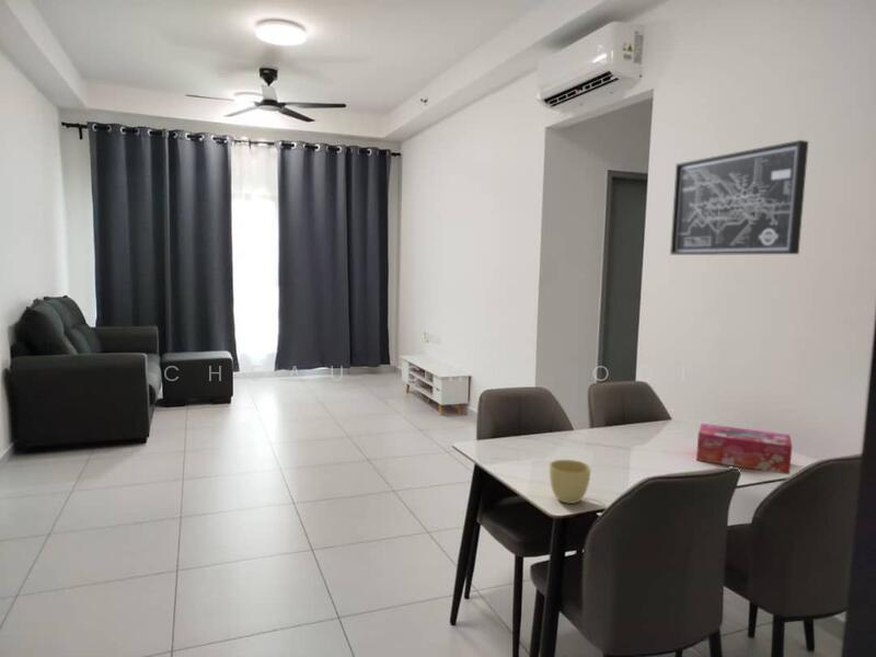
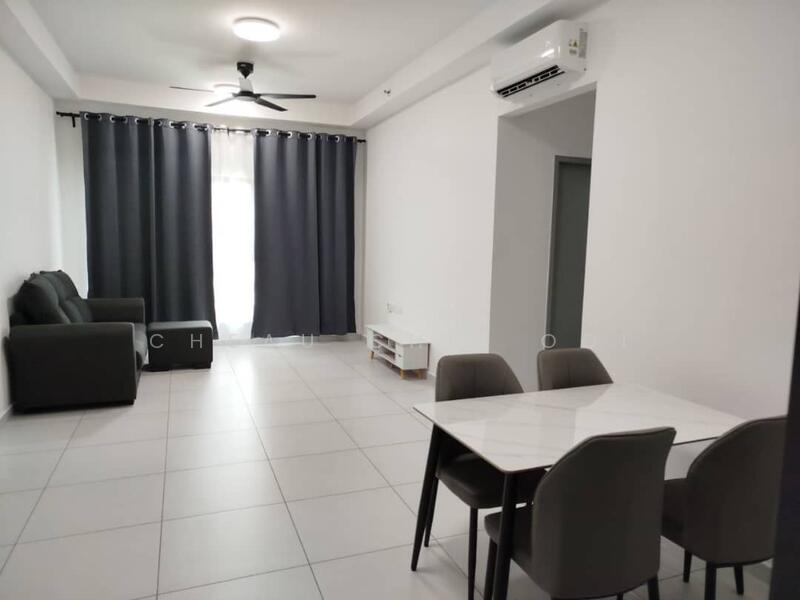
- wall art (730, 204)
- tissue box (742, 447)
- cup (570, 481)
